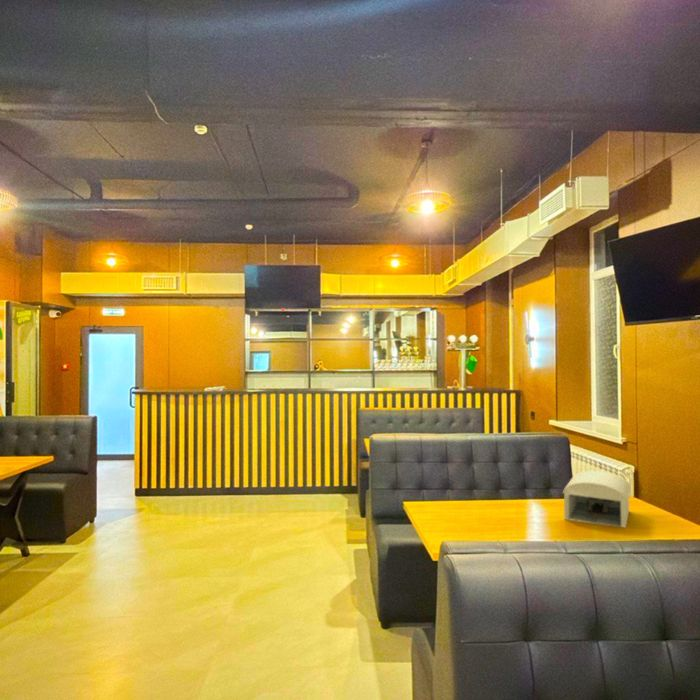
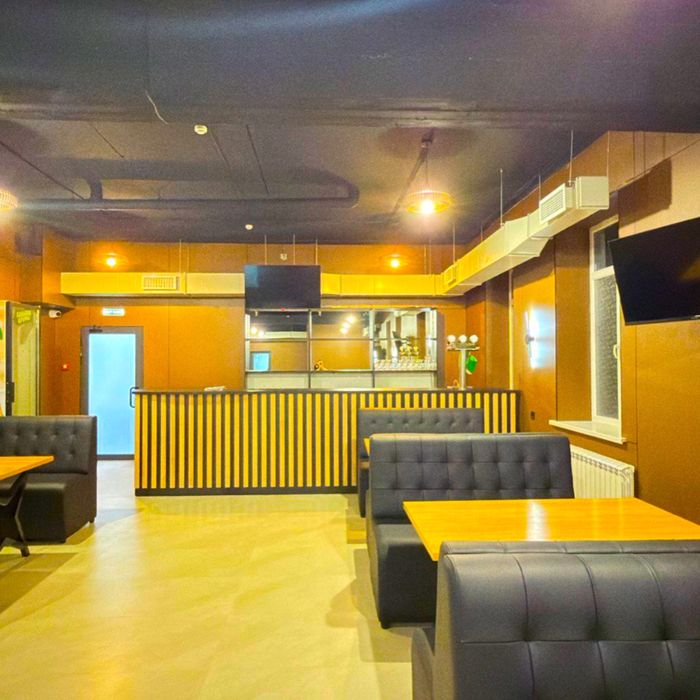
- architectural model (597, 495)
